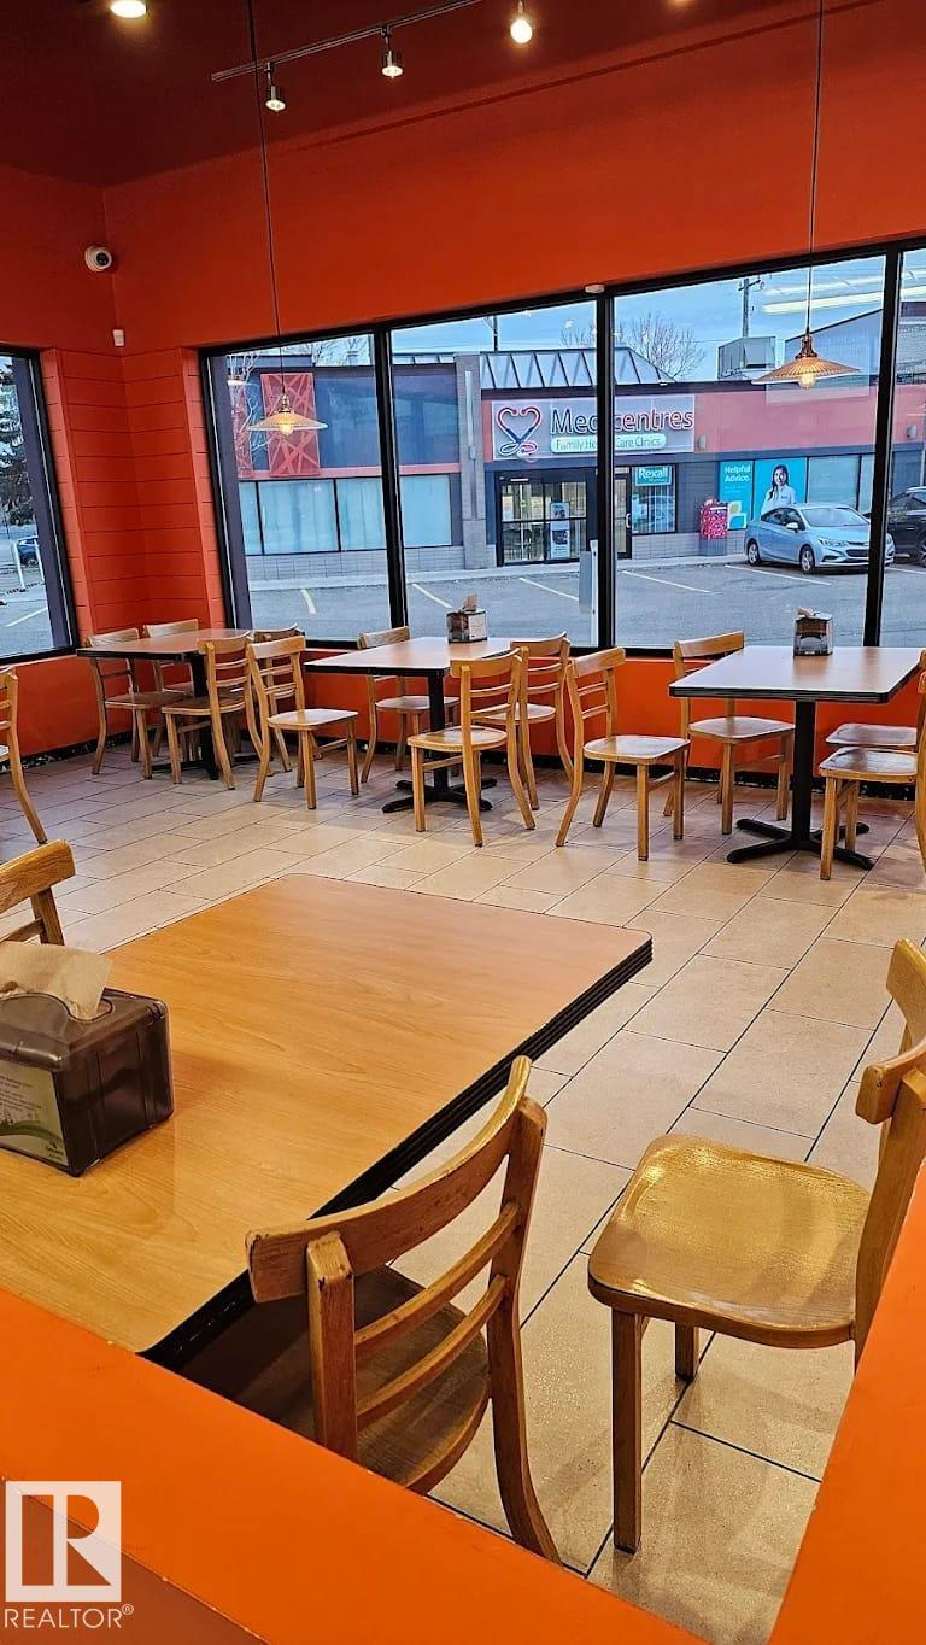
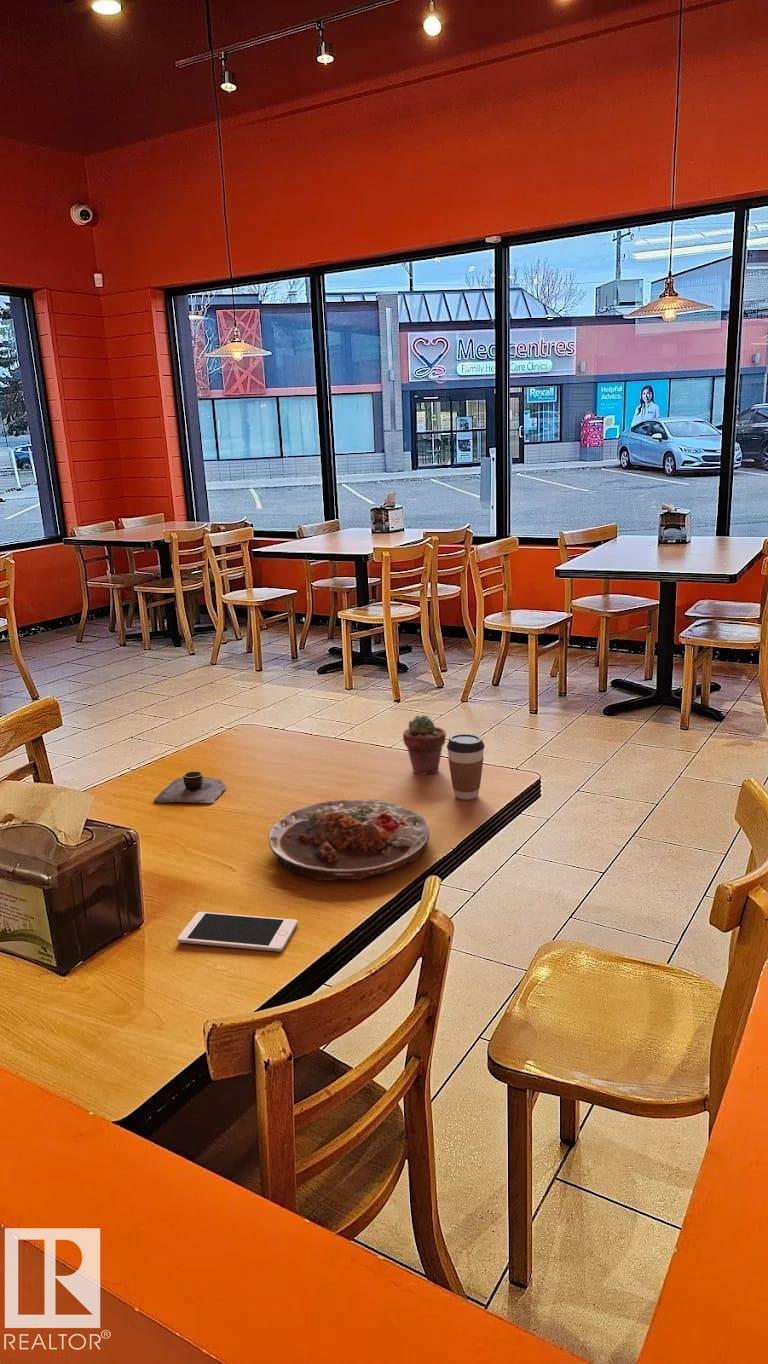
+ bowl (190, 782)
+ coffee cup (466, 766)
+ plate (349, 832)
+ cell phone (238, 931)
+ potted succulent (424, 742)
